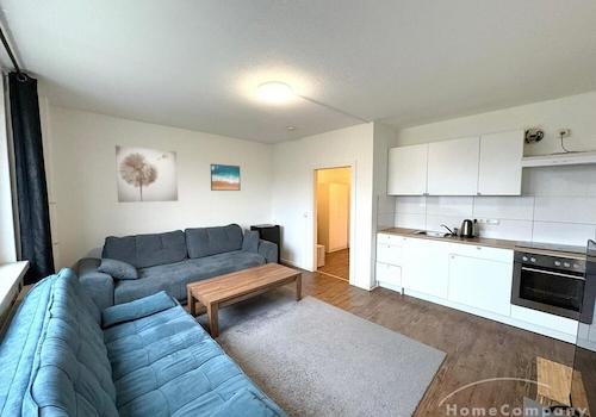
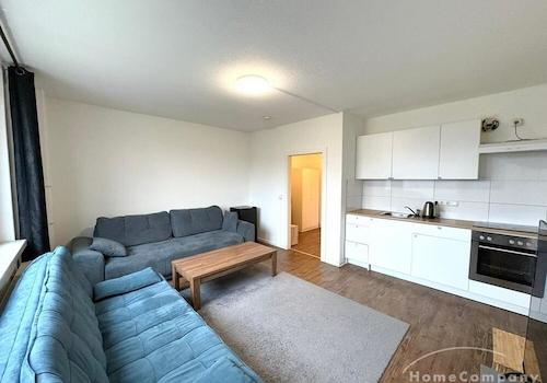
- wall art (149, 175)
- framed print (225, 178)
